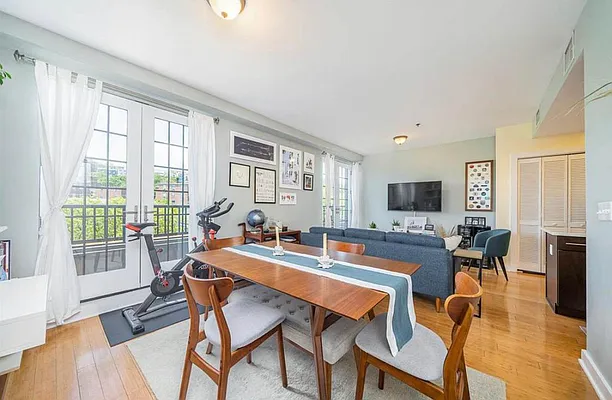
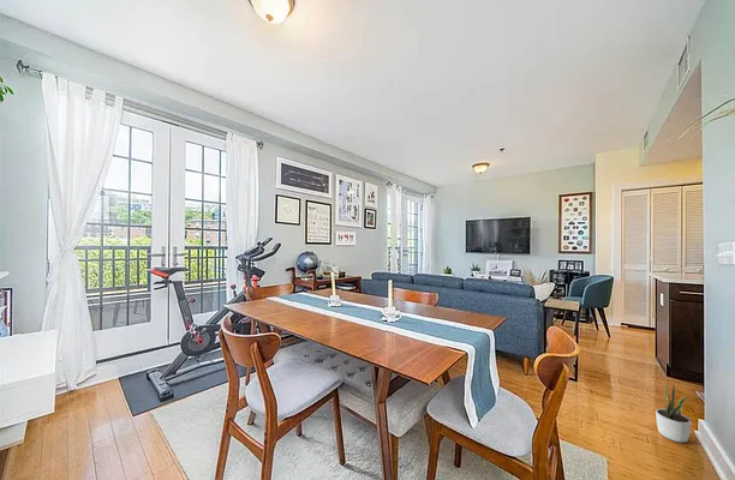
+ potted plant (673, 408)
